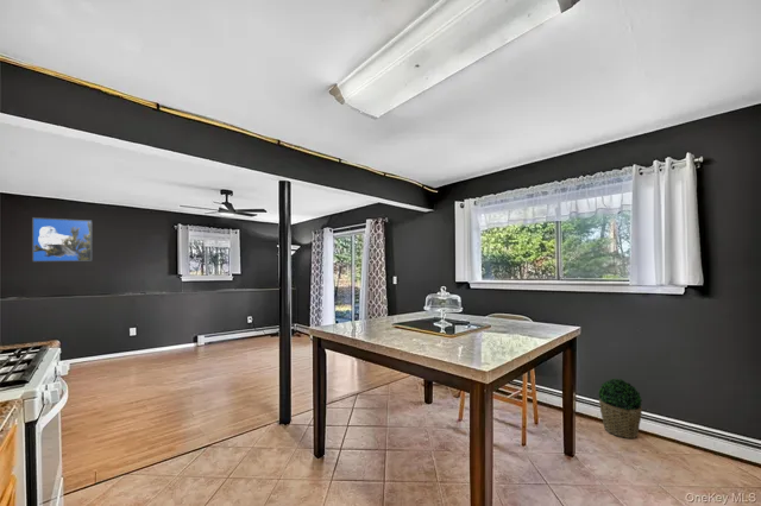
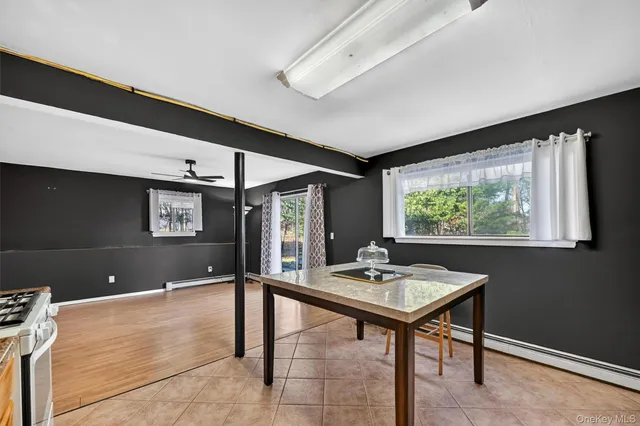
- potted plant (620, 405)
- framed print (63, 240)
